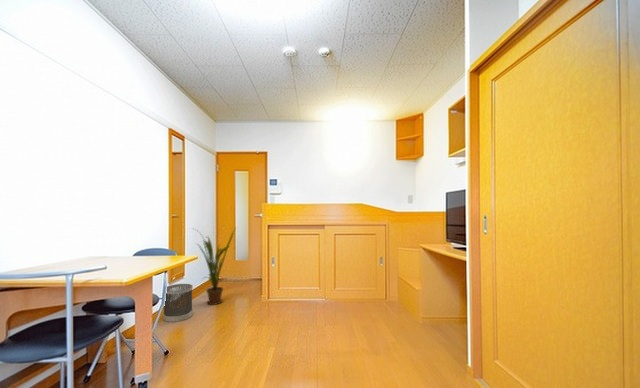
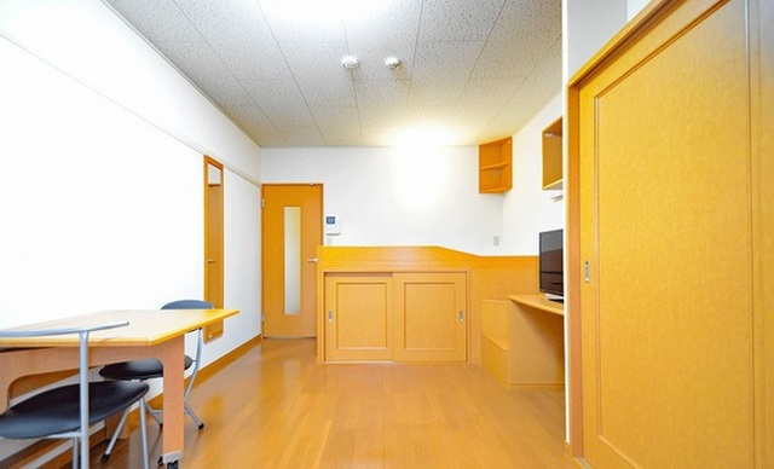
- house plant (210, 265)
- wastebasket (178, 302)
